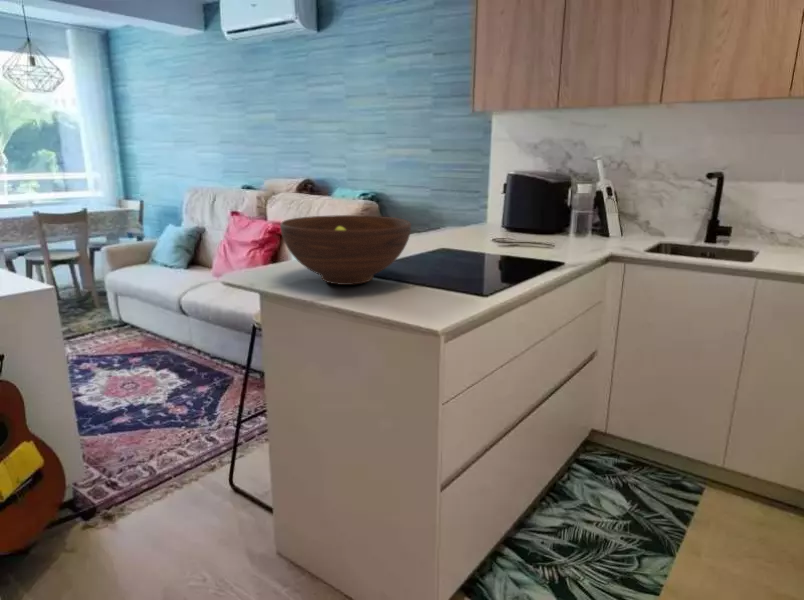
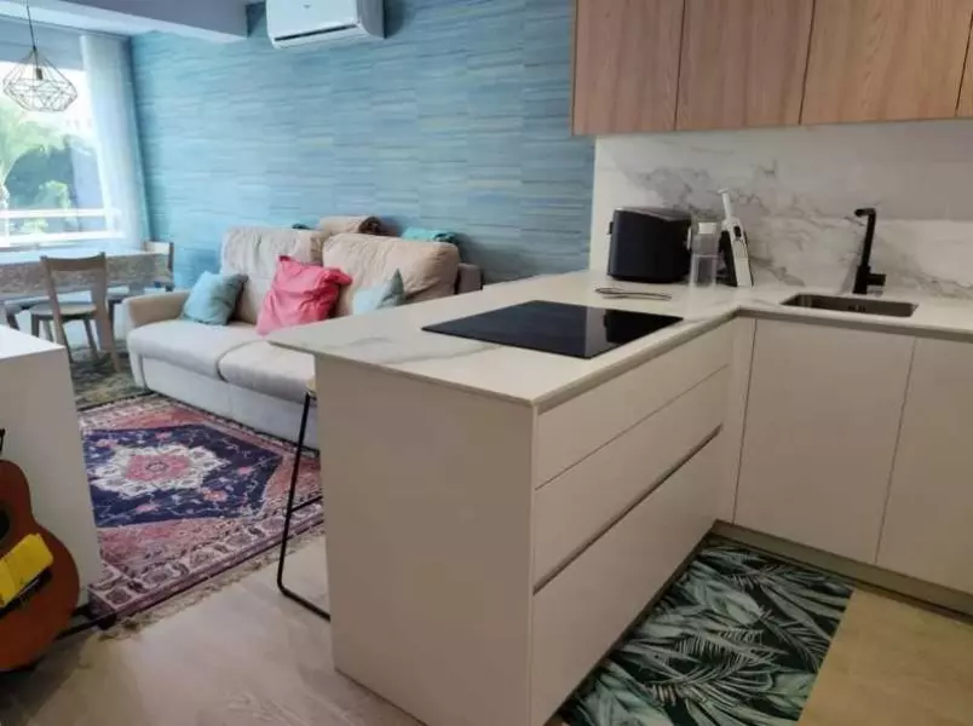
- fruit bowl (347, 251)
